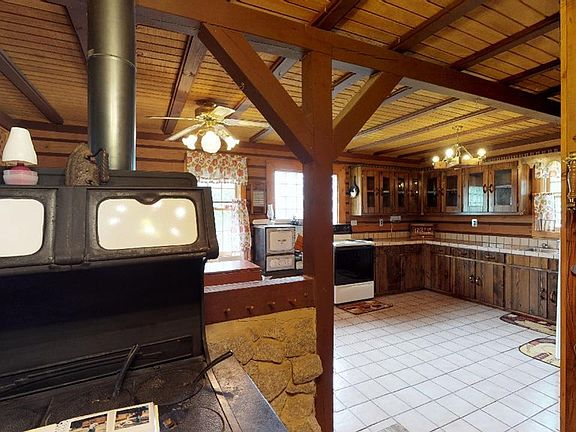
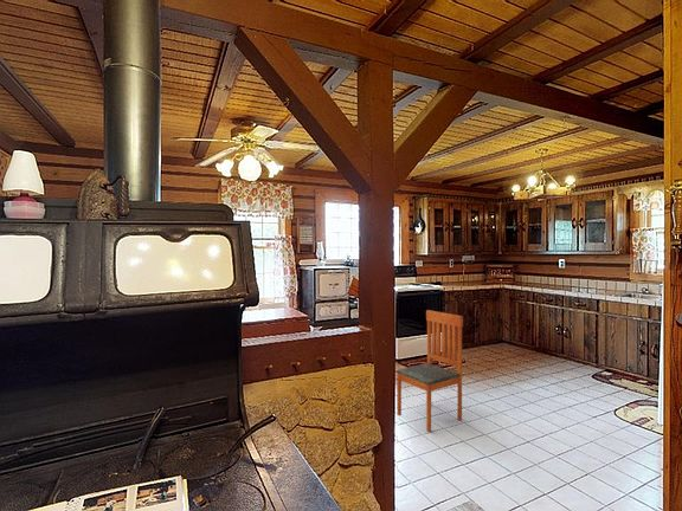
+ chair (429, 366)
